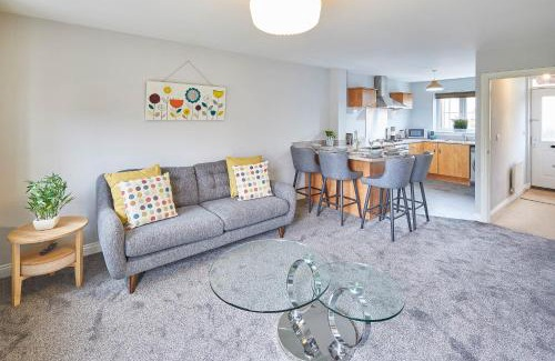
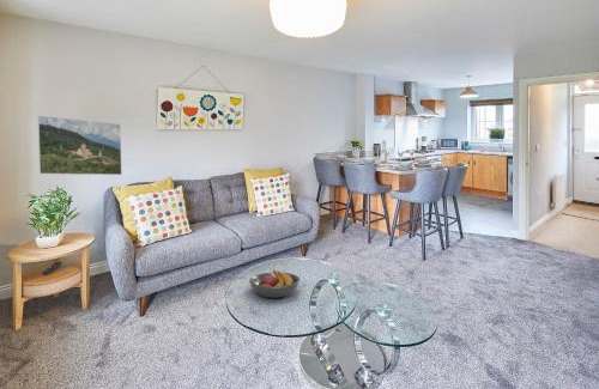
+ fruit bowl (274, 284)
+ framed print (81, 147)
